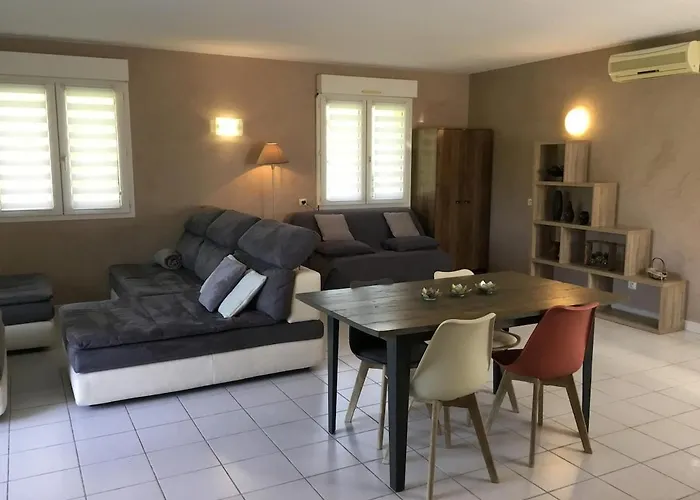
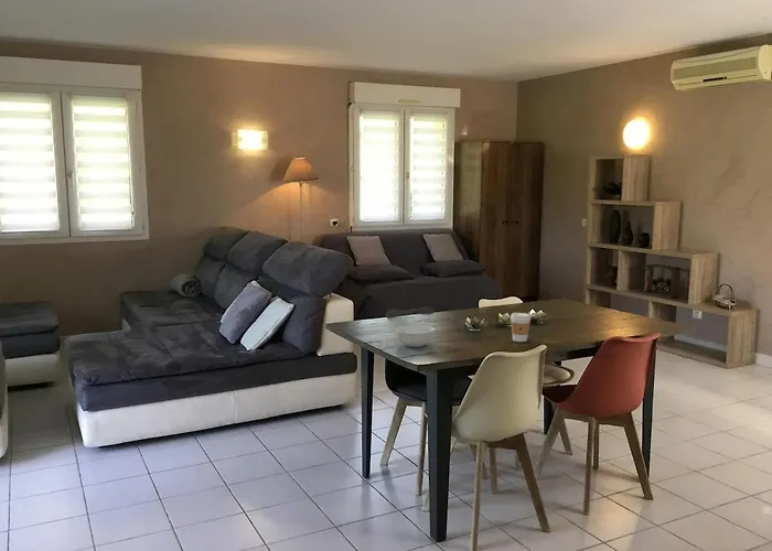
+ cereal bowl (415, 336)
+ coffee cup (519, 326)
